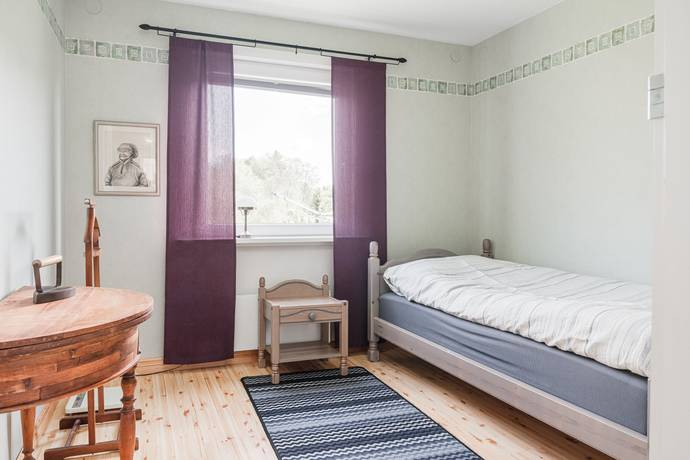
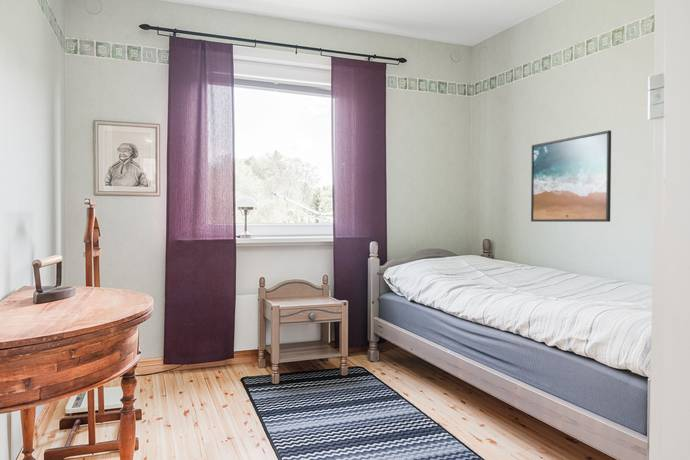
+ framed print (567, 180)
